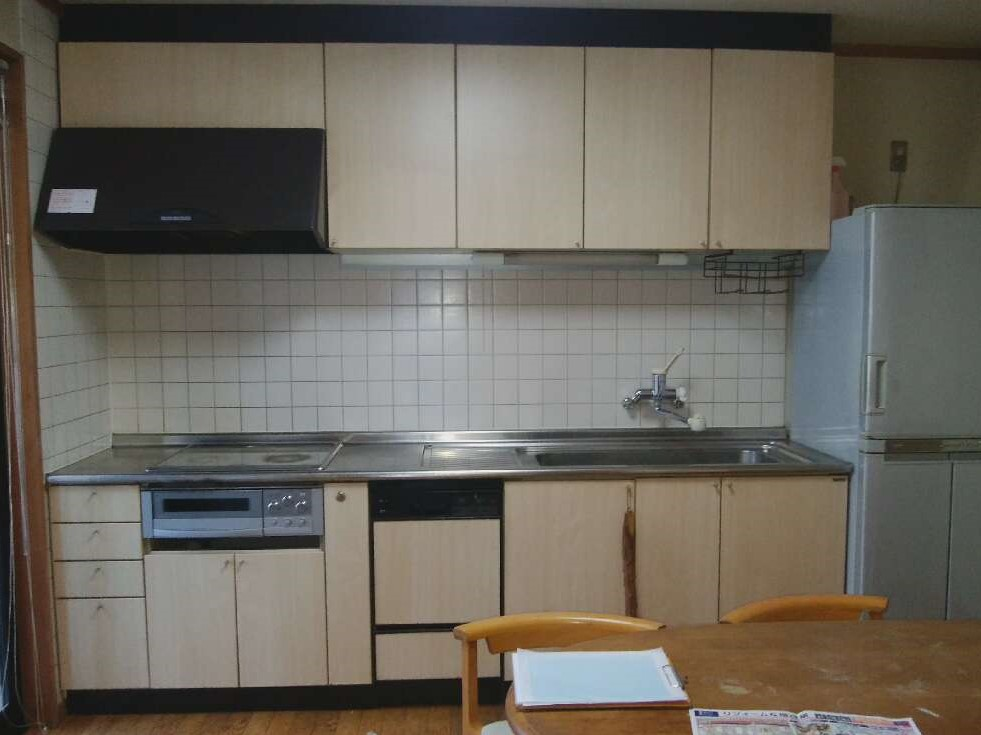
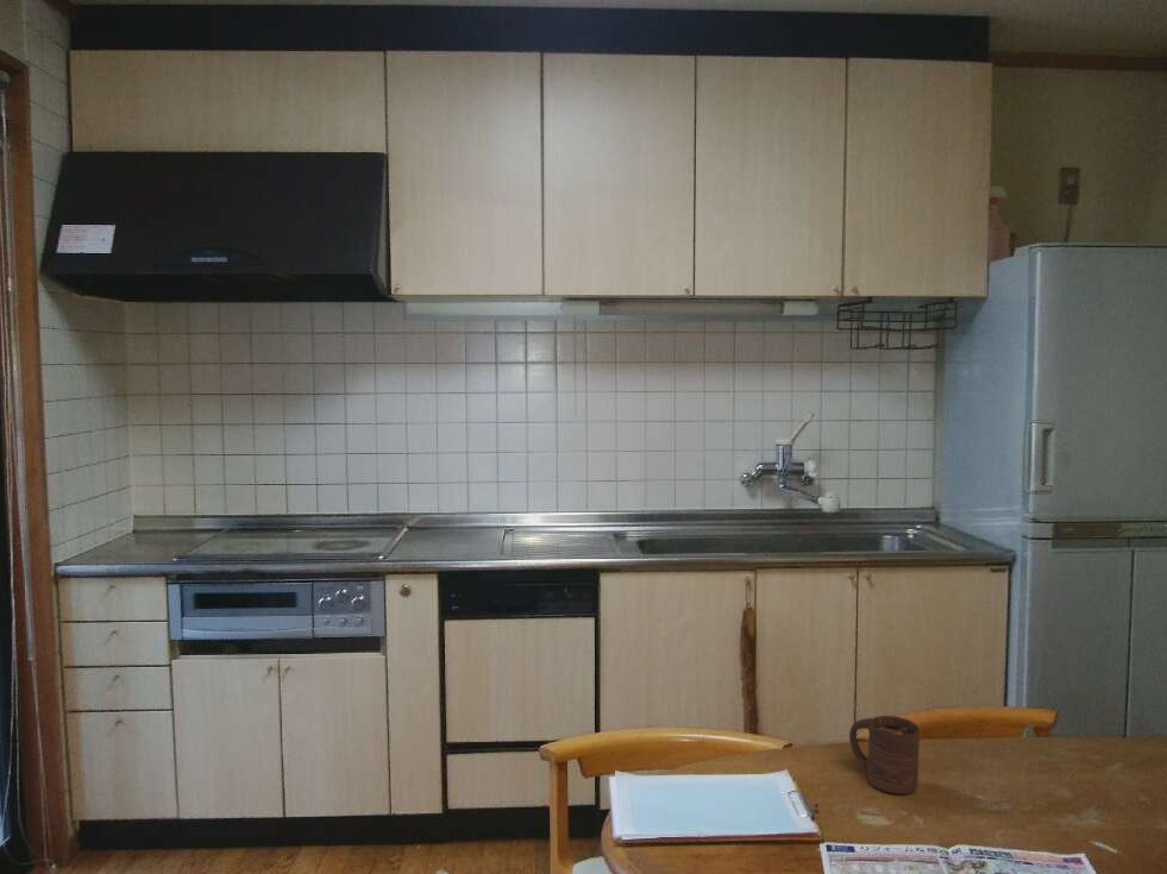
+ cup (885, 753)
